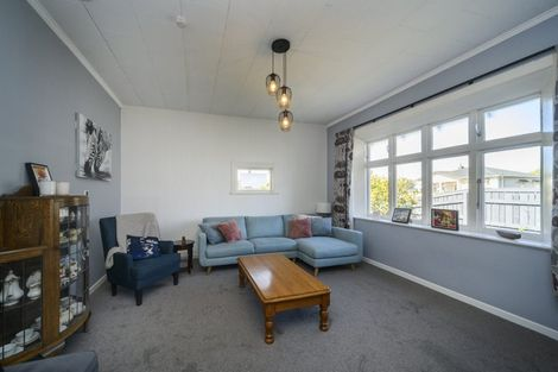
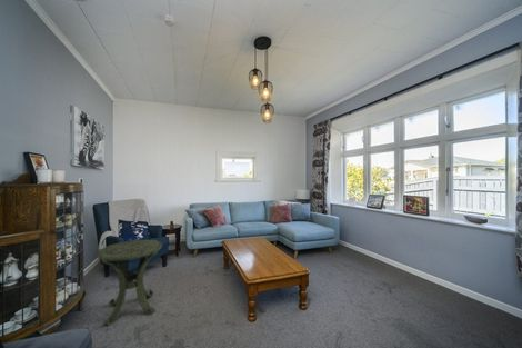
+ side table (131, 278)
